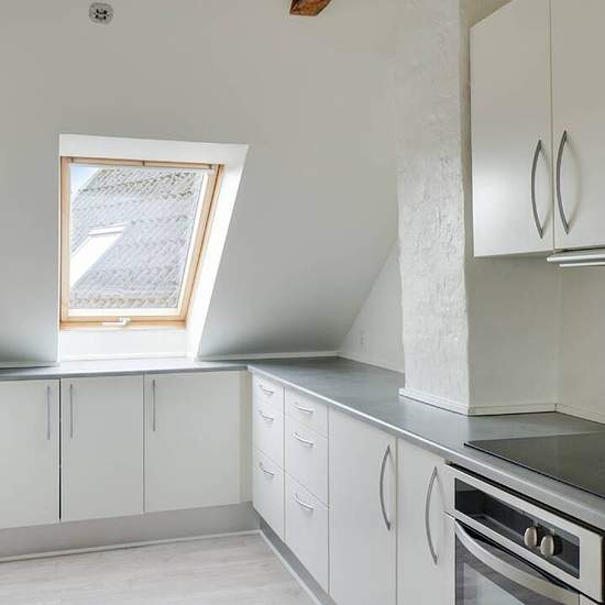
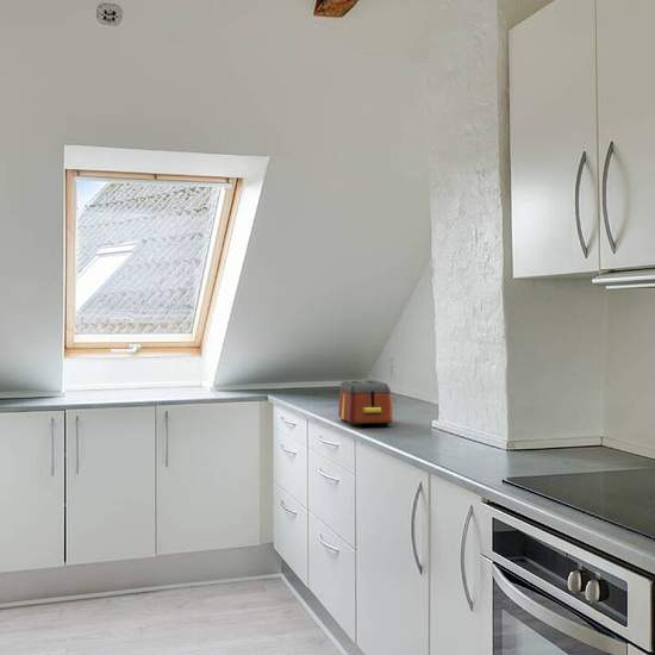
+ toaster (364, 403)
